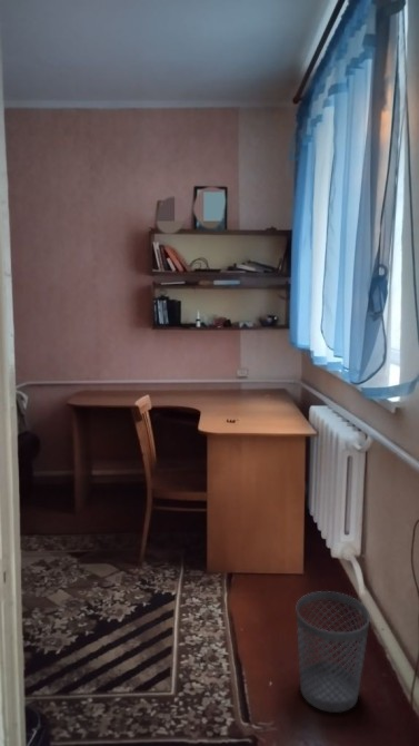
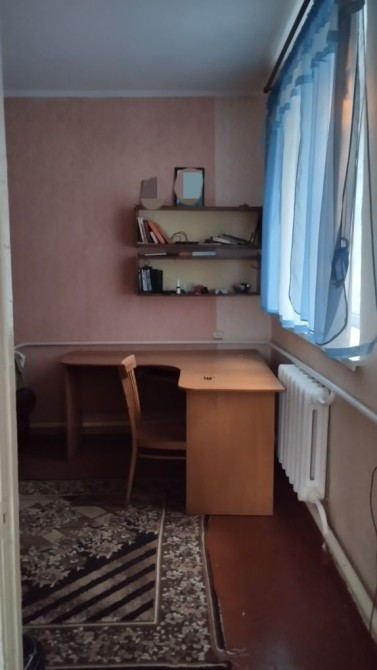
- wastebasket (331, 652)
